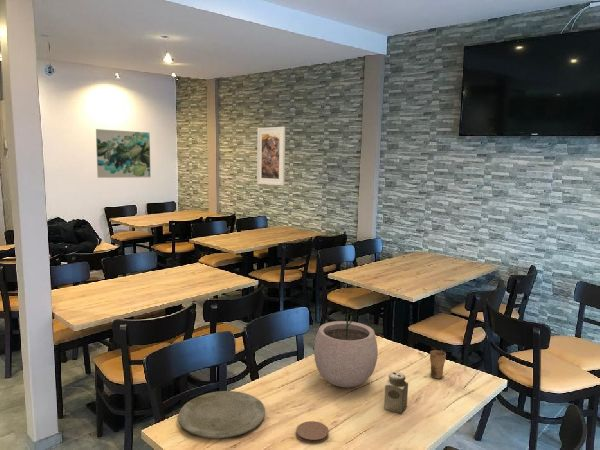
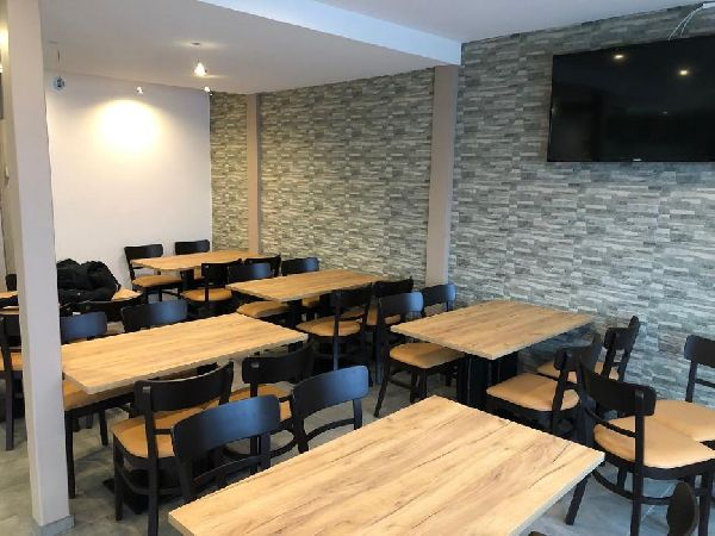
- cup (437, 361)
- plant pot (345, 345)
- wall art (124, 154)
- plate (222, 413)
- coaster (312, 432)
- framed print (270, 156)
- salt shaker (396, 390)
